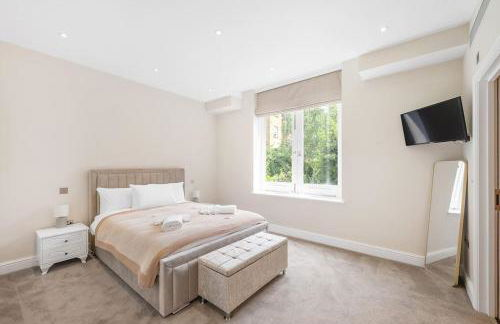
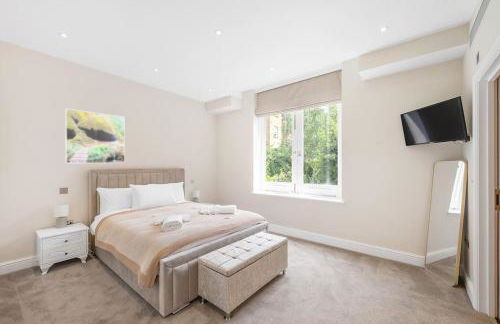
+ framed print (97, 138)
